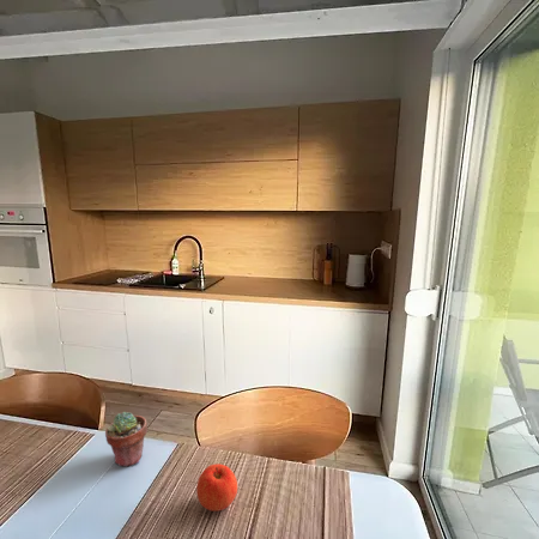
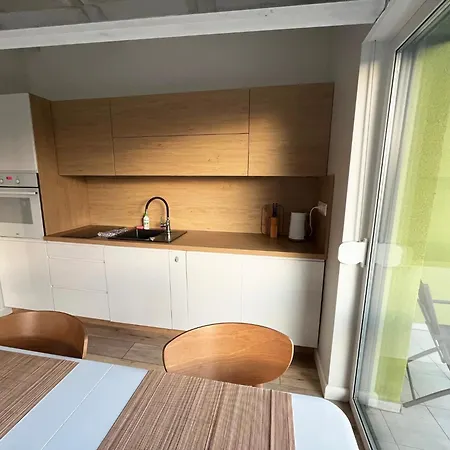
- potted succulent (127, 435)
- apple (217, 485)
